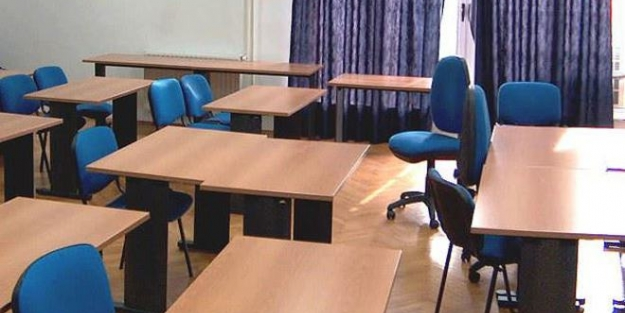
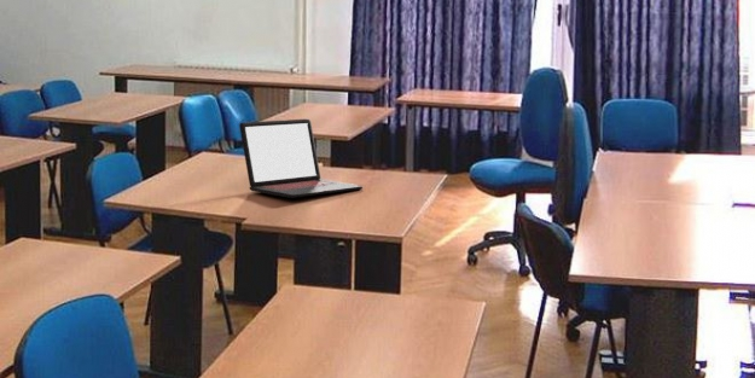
+ laptop (301, 156)
